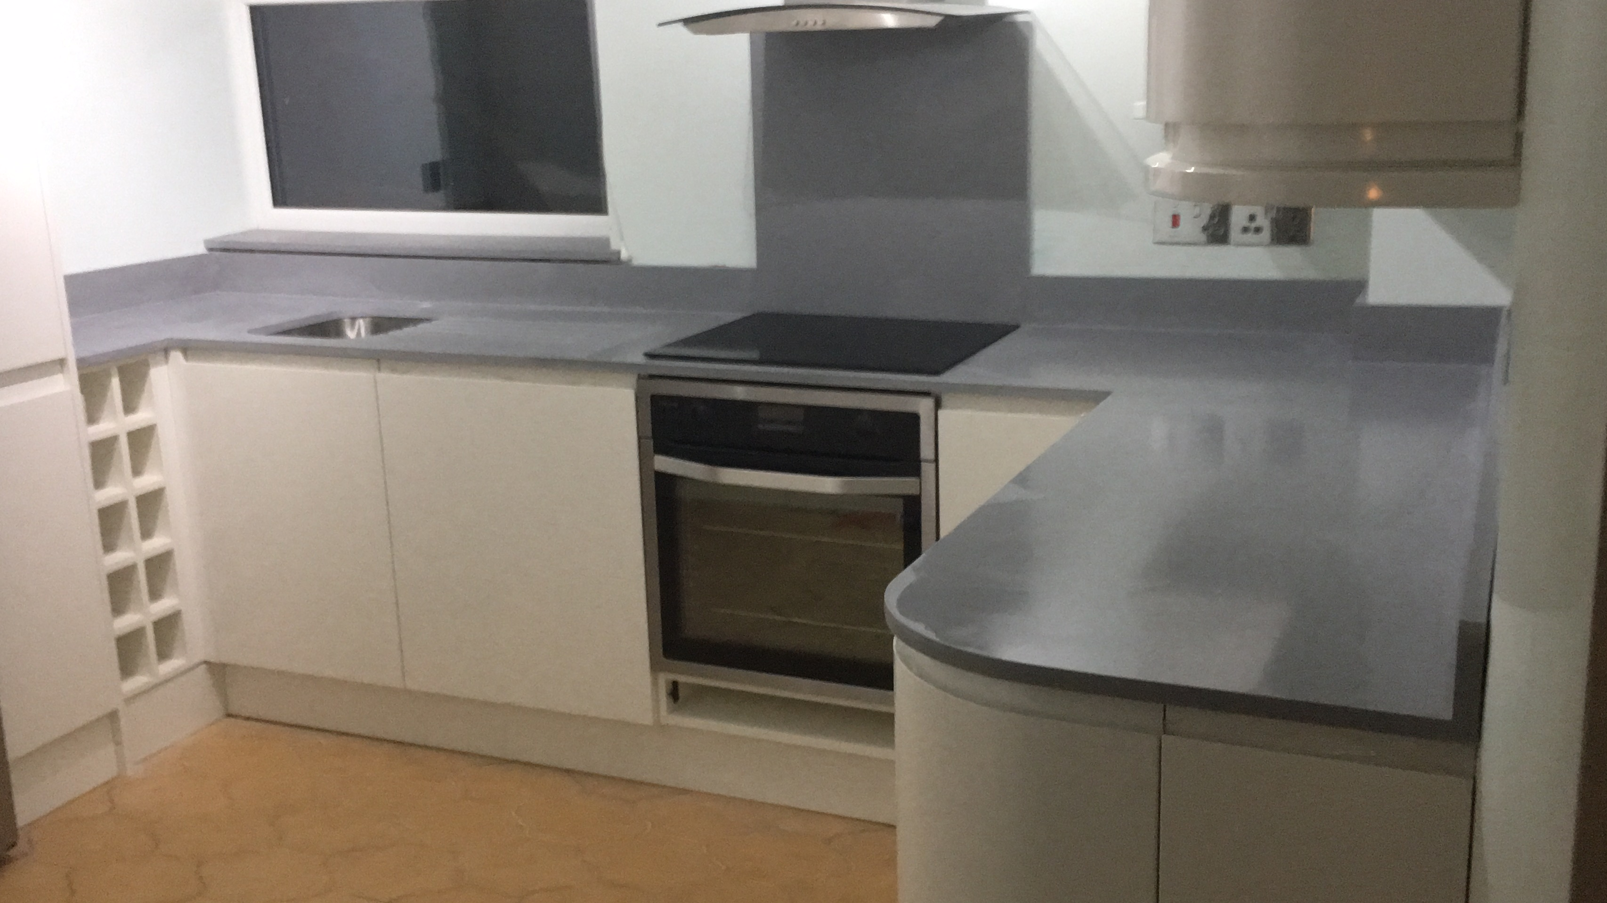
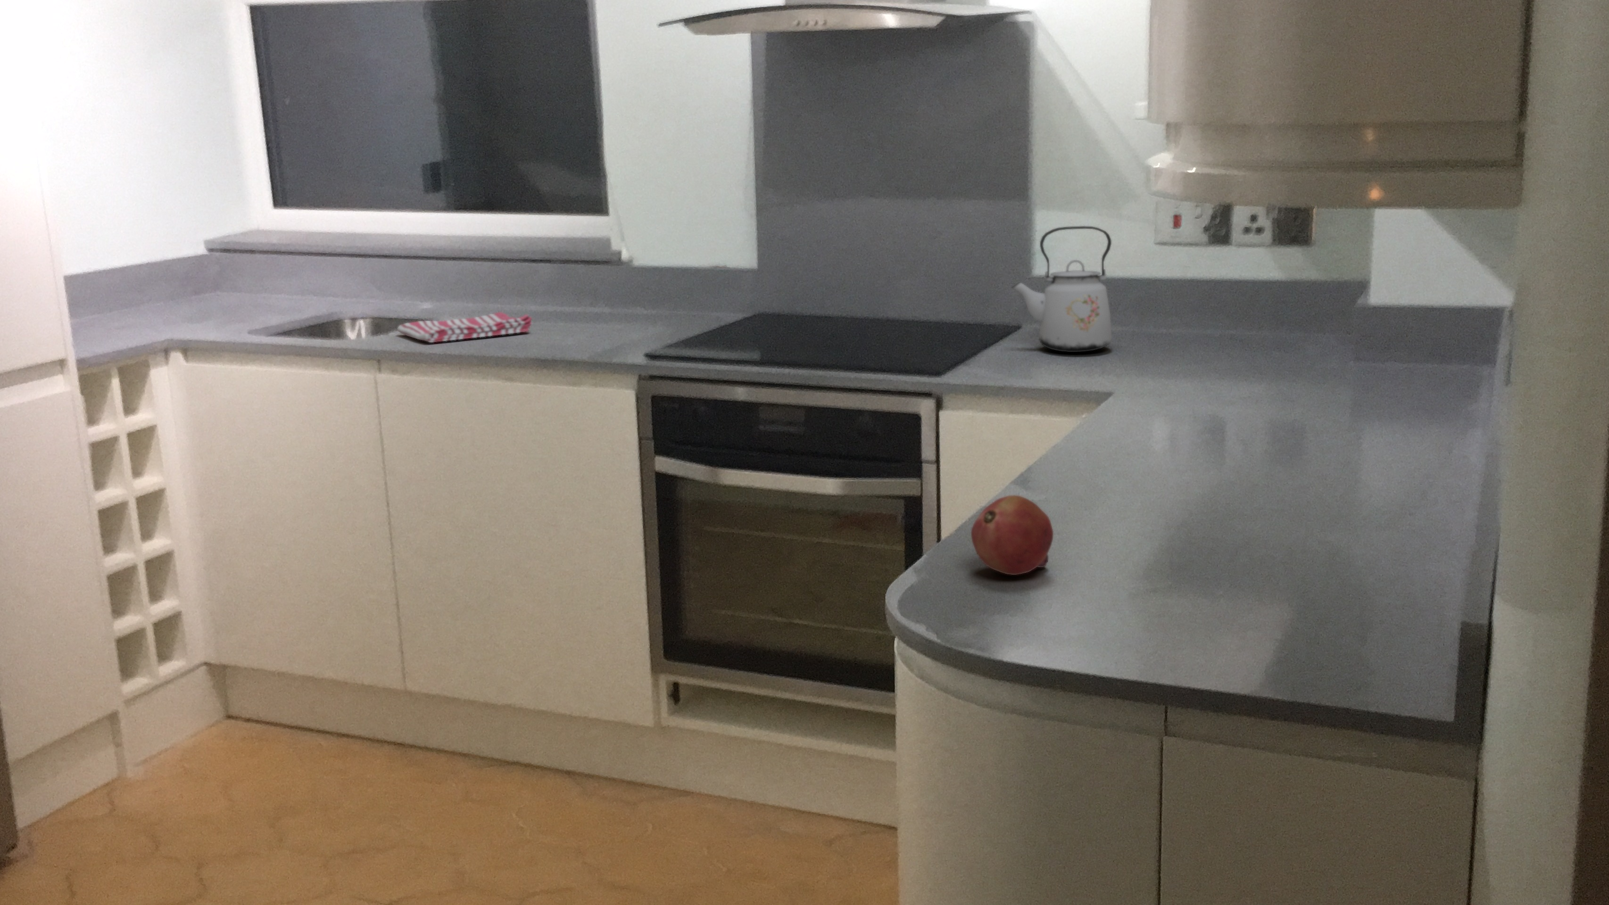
+ dish towel (464, 325)
+ kettle (1062, 288)
+ fruit (1013, 534)
